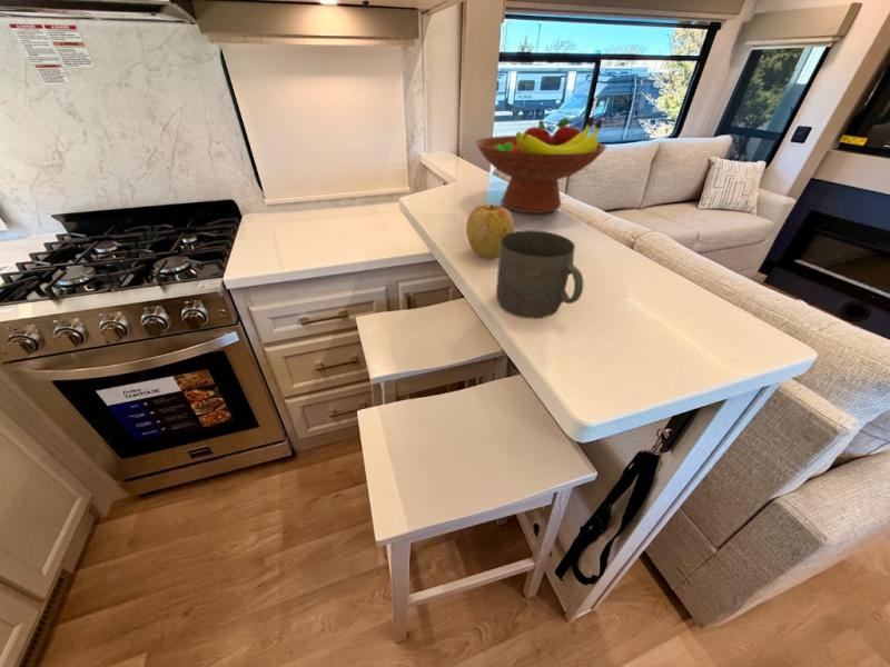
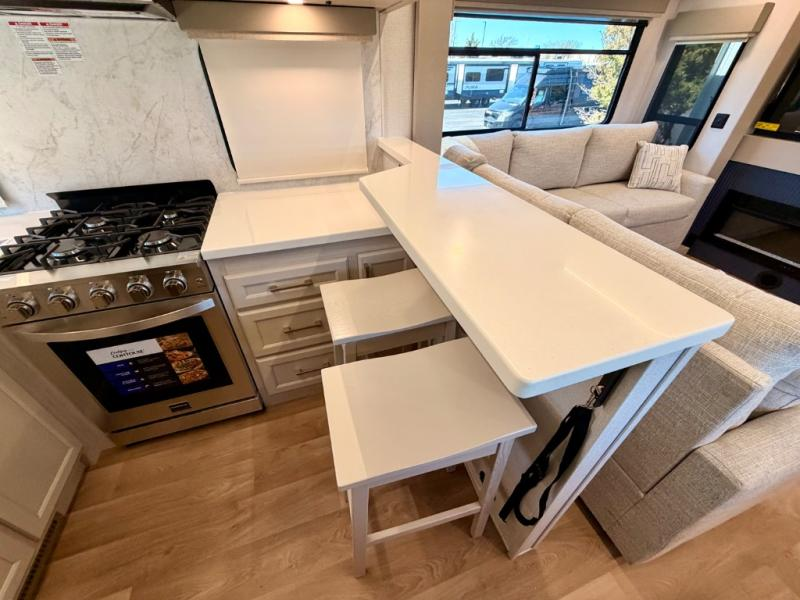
- apple (490, 230)
- fruit bowl (535, 163)
- mug (540, 278)
